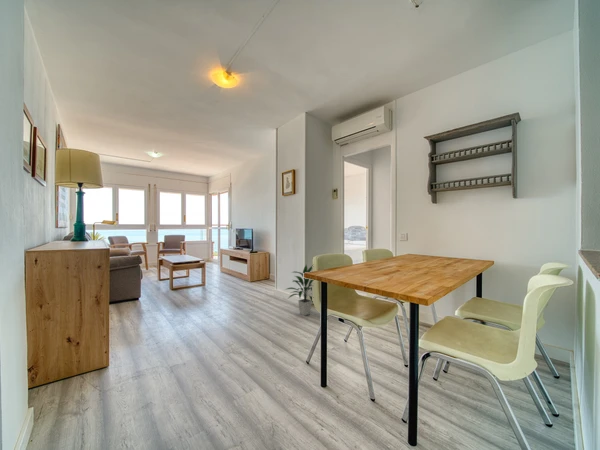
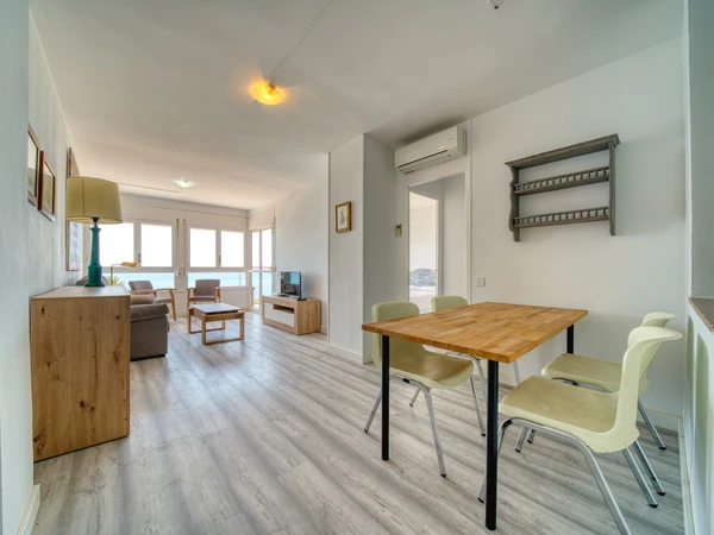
- indoor plant (305, 289)
